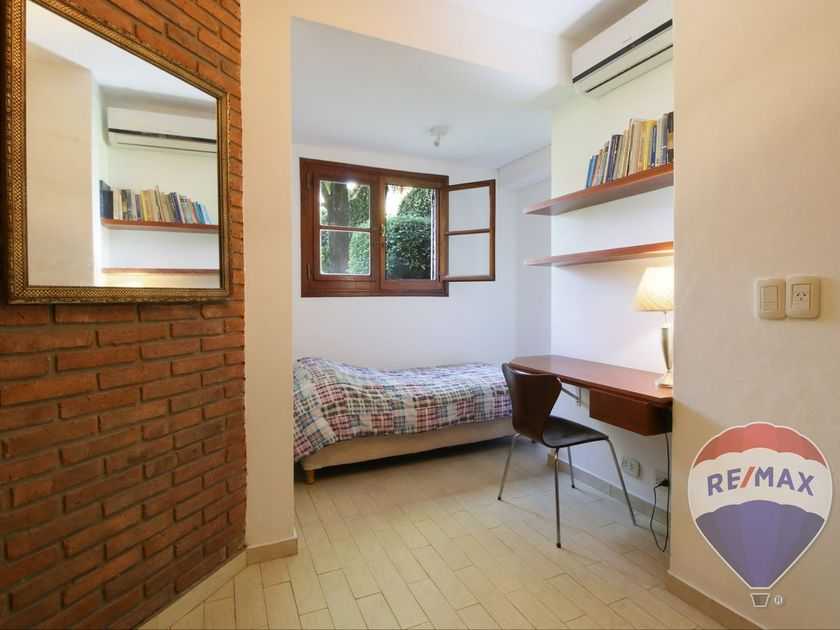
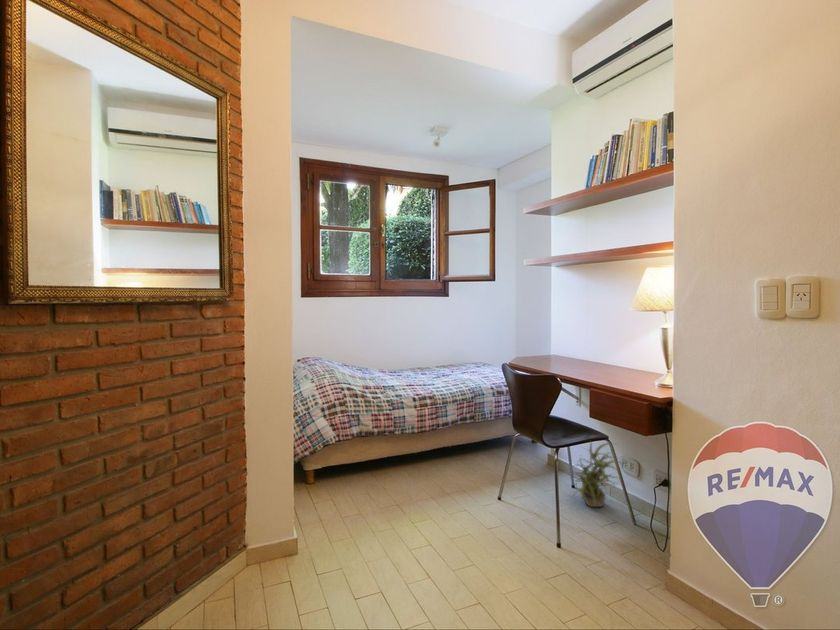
+ potted plant (598, 474)
